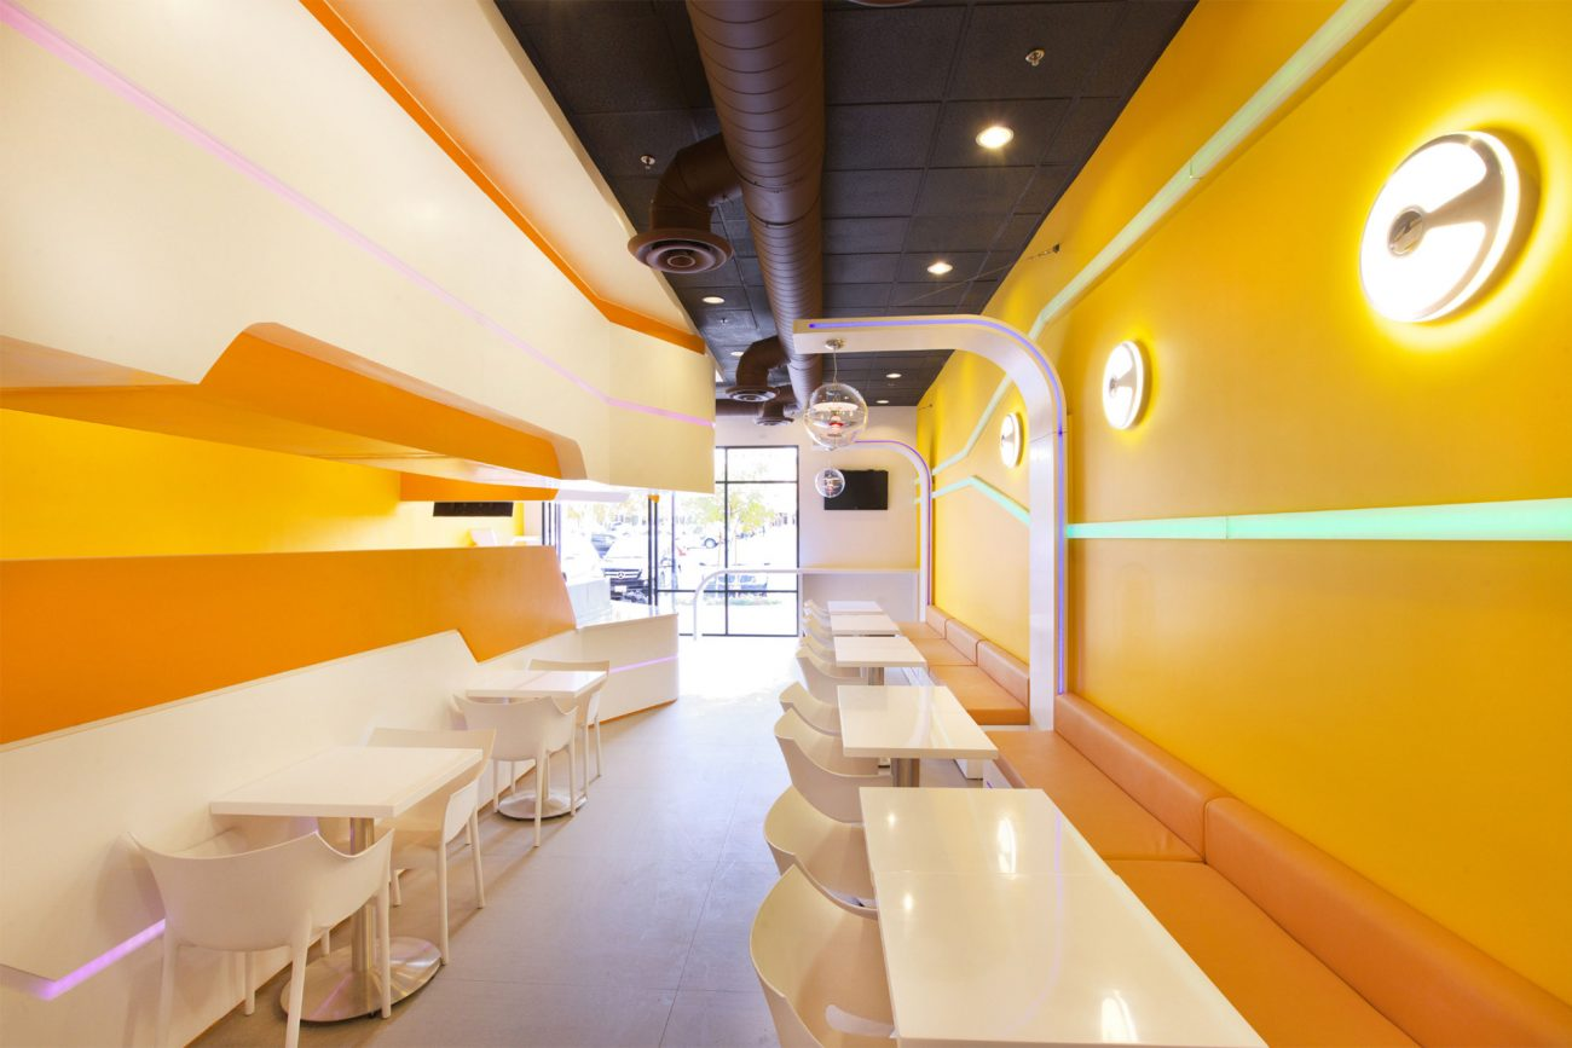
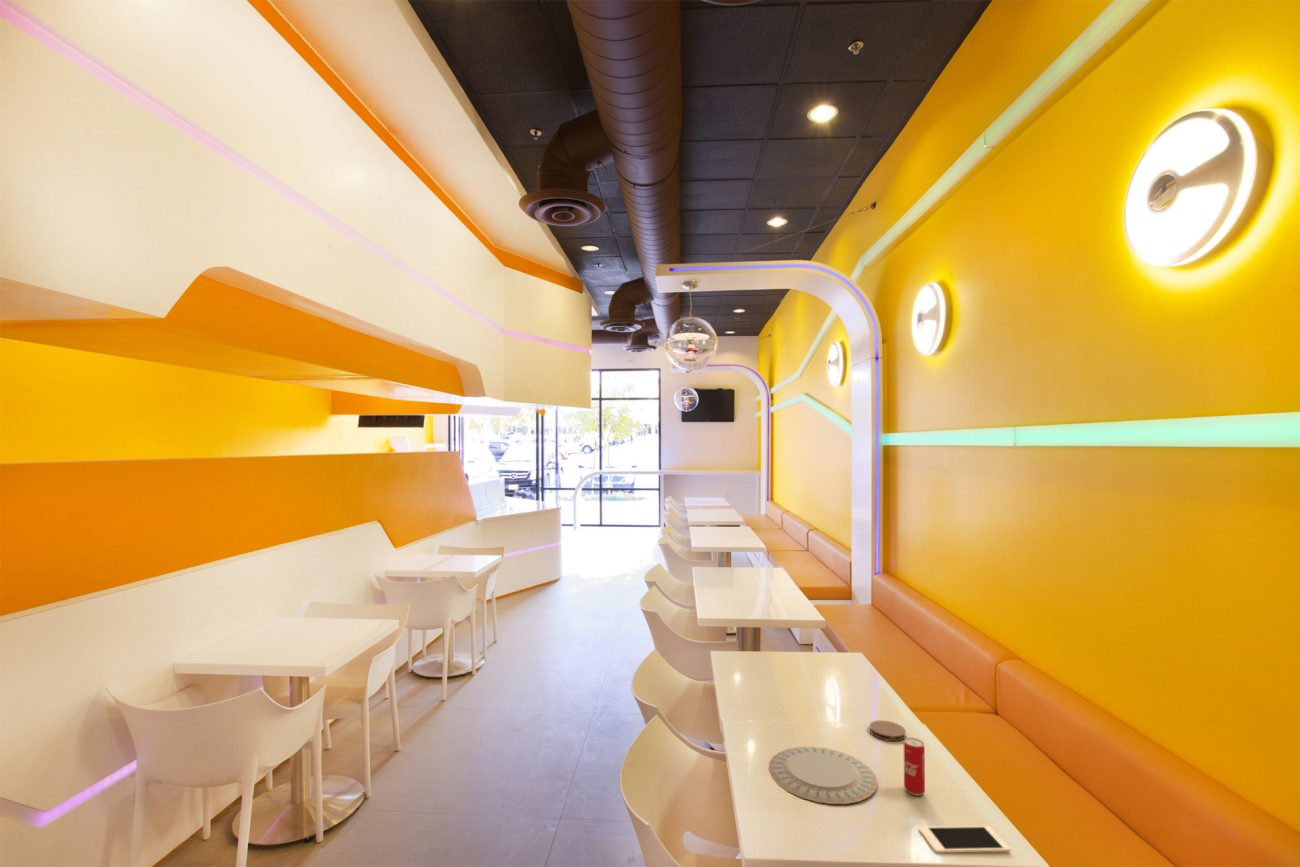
+ beverage can (914, 766)
+ cell phone (963, 839)
+ chinaware (821, 770)
+ coaster (887, 730)
